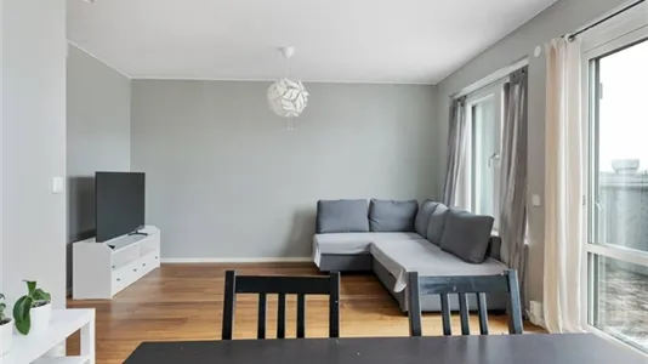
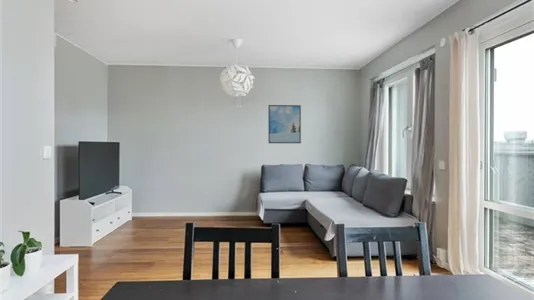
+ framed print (284, 124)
